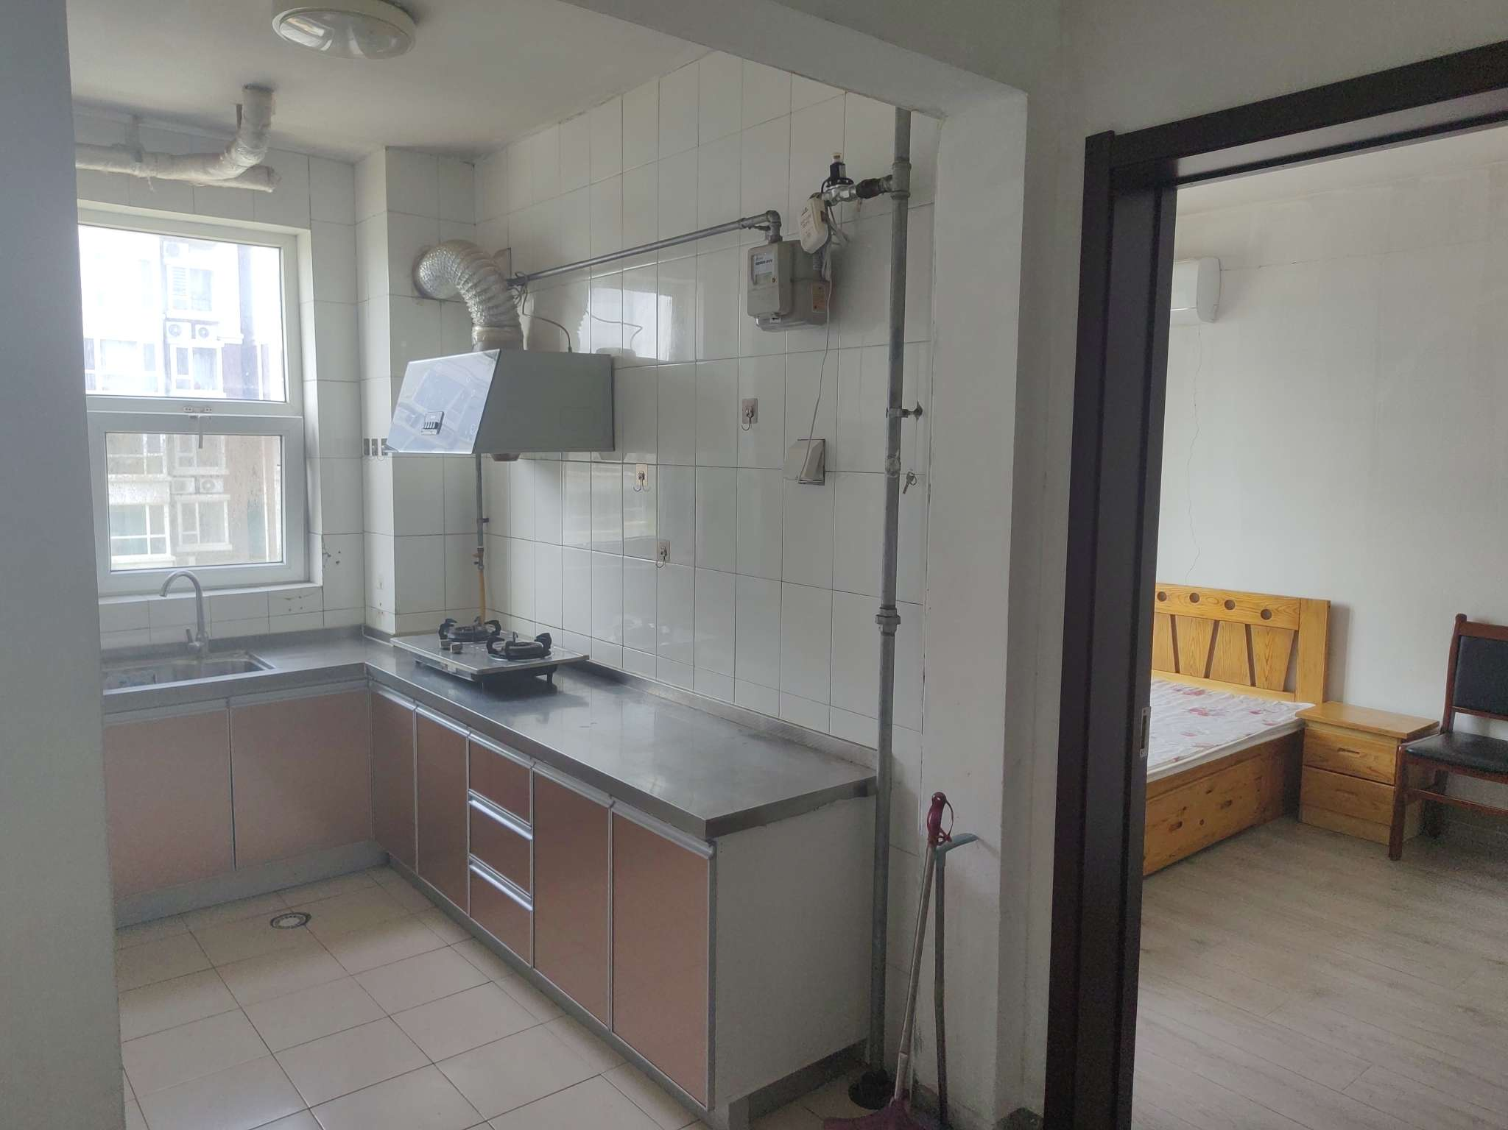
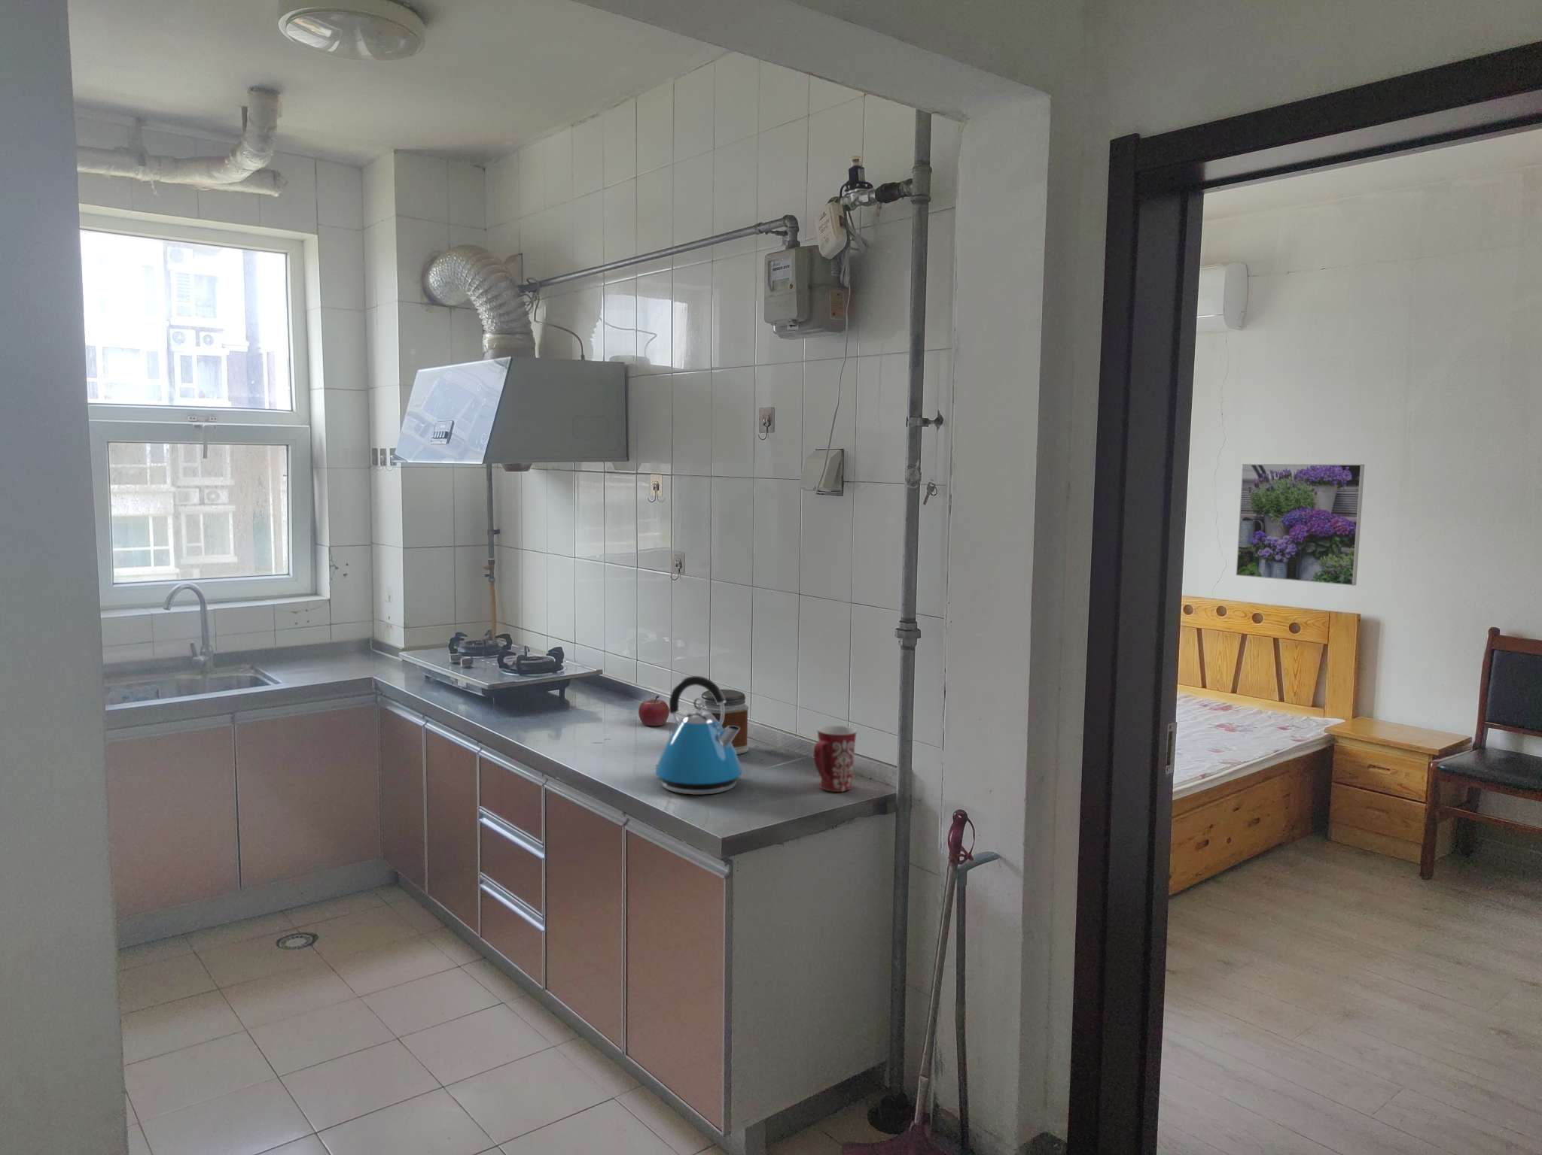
+ fruit (653, 709)
+ jar (722, 721)
+ kettle (697, 729)
+ mug (832, 759)
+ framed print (1297, 522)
